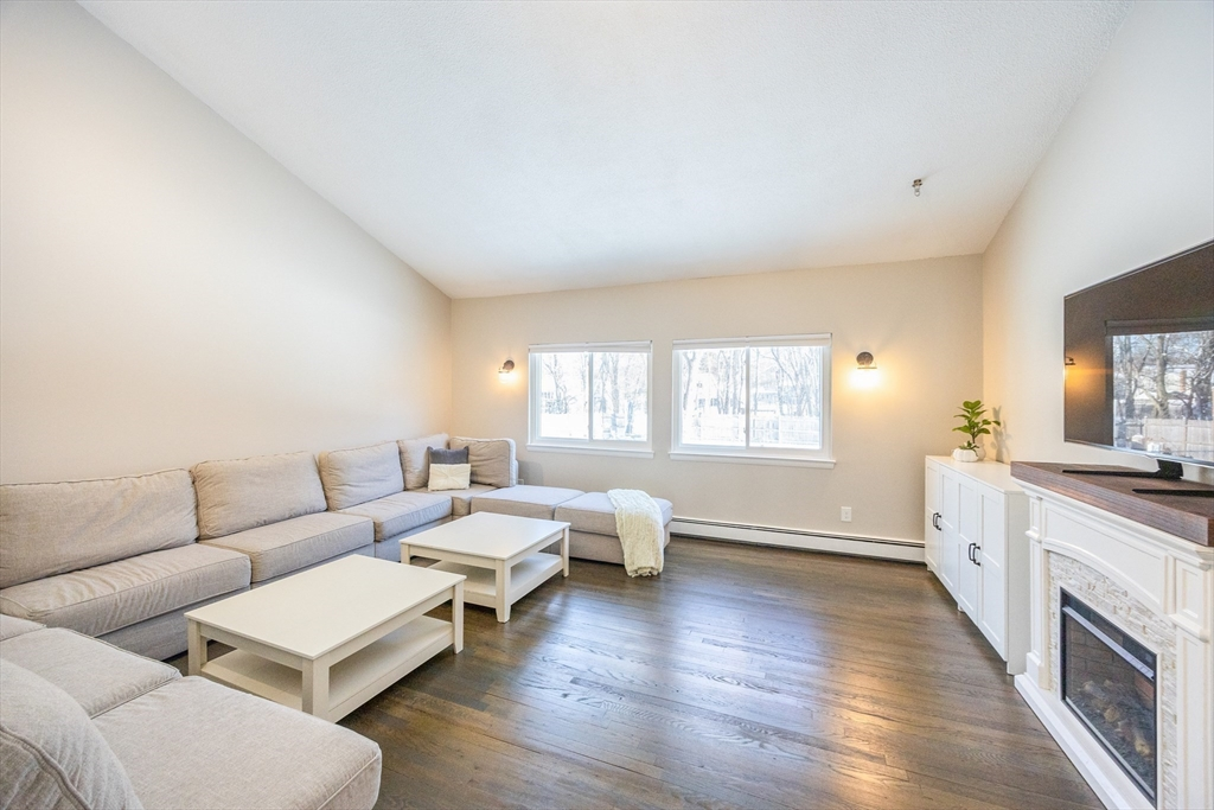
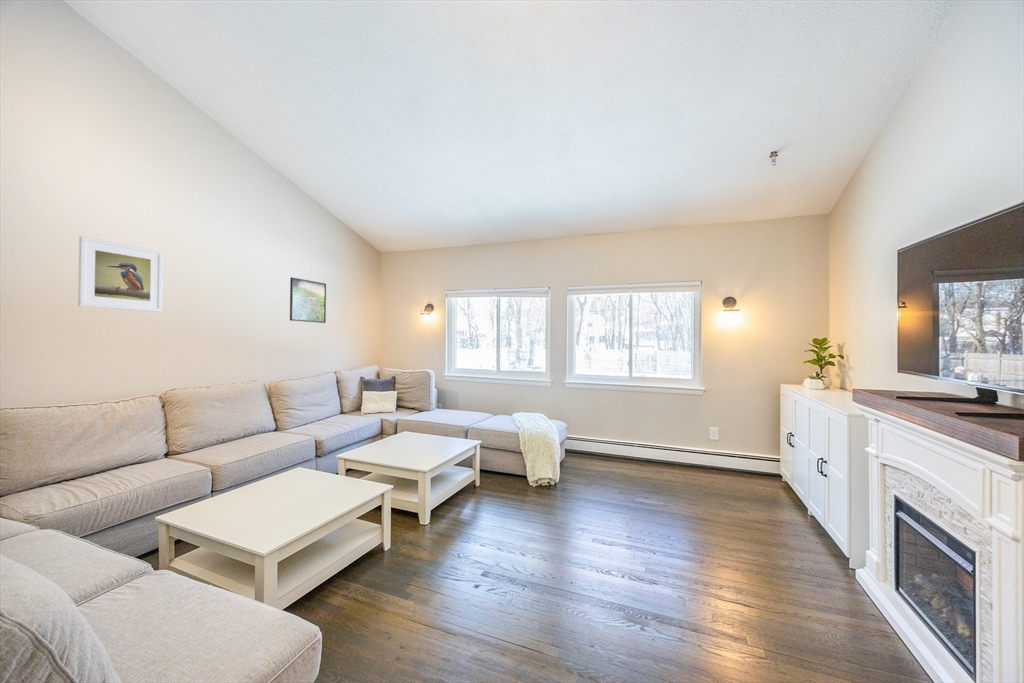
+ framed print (123, 276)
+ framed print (308, 301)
